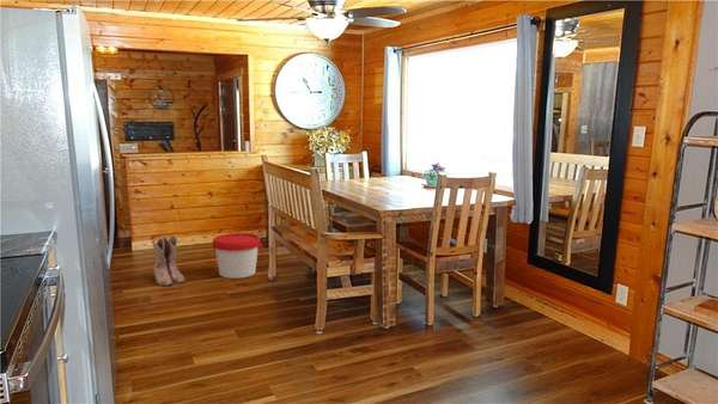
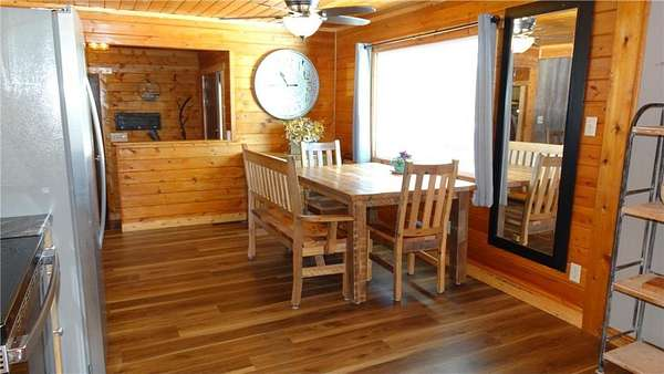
- boots (168, 258)
- bucket (237, 255)
